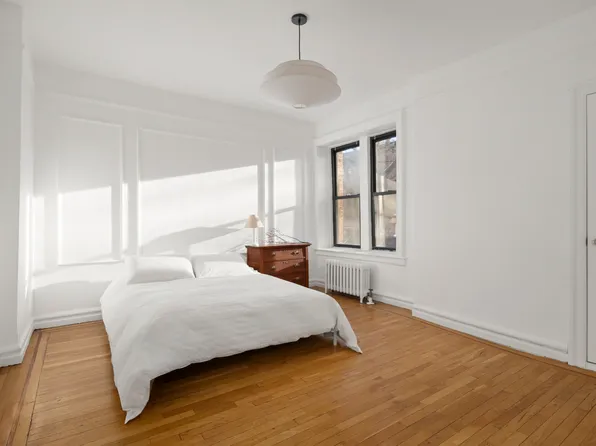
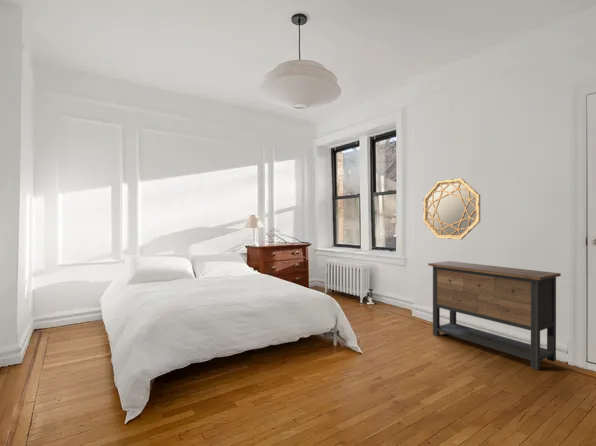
+ home mirror (449, 209)
+ dresser (487, 307)
